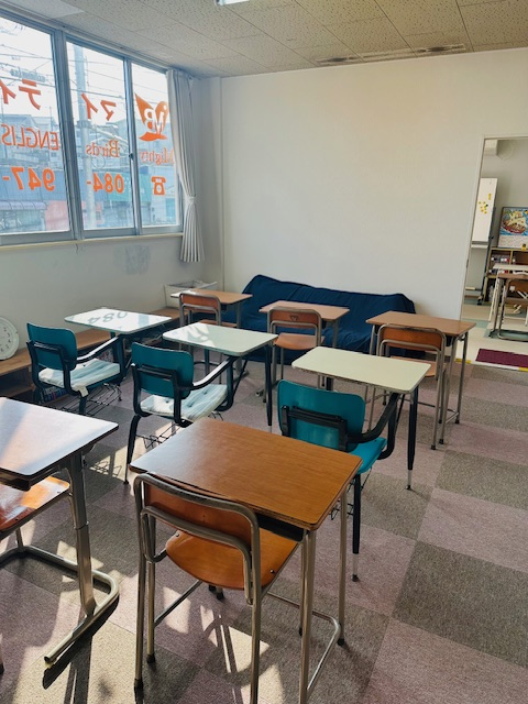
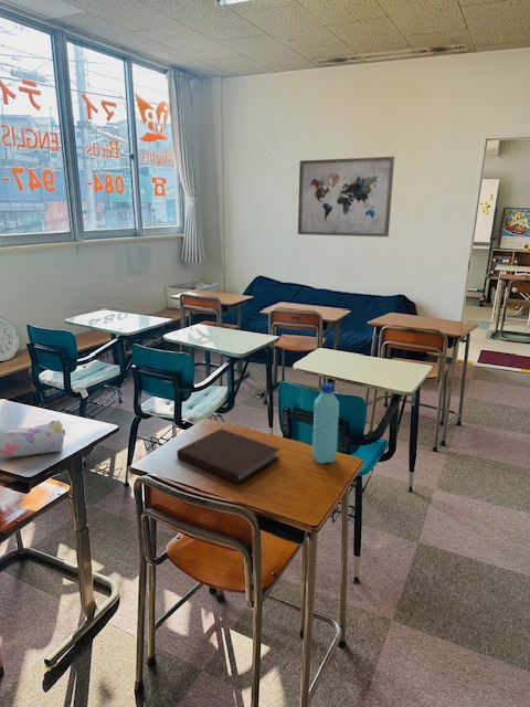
+ wall art (342, 198)
+ notebook (229, 454)
+ water bottle (326, 422)
+ pencil case (28, 440)
